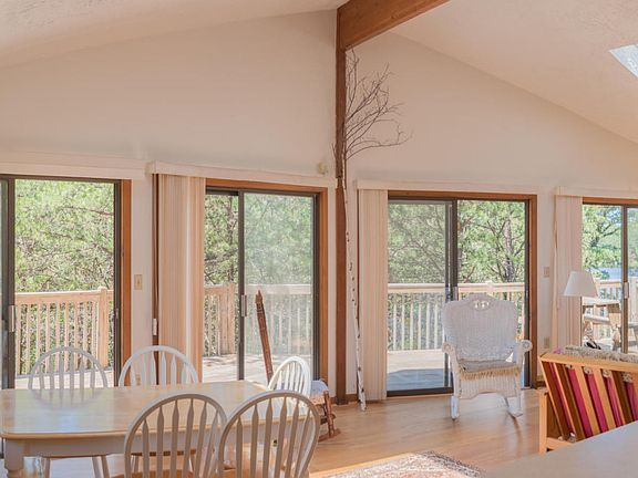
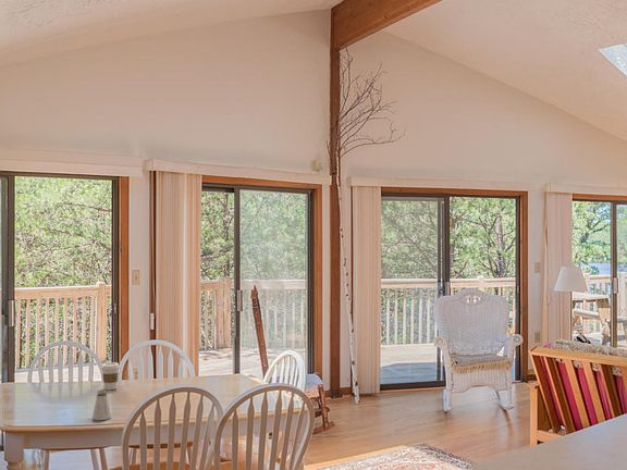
+ saltshaker (101, 405)
+ coffee cup (110, 375)
